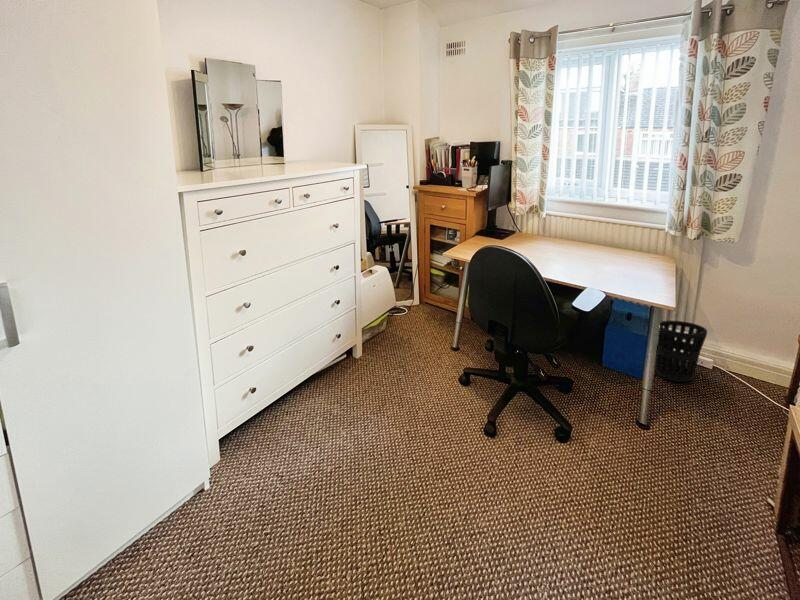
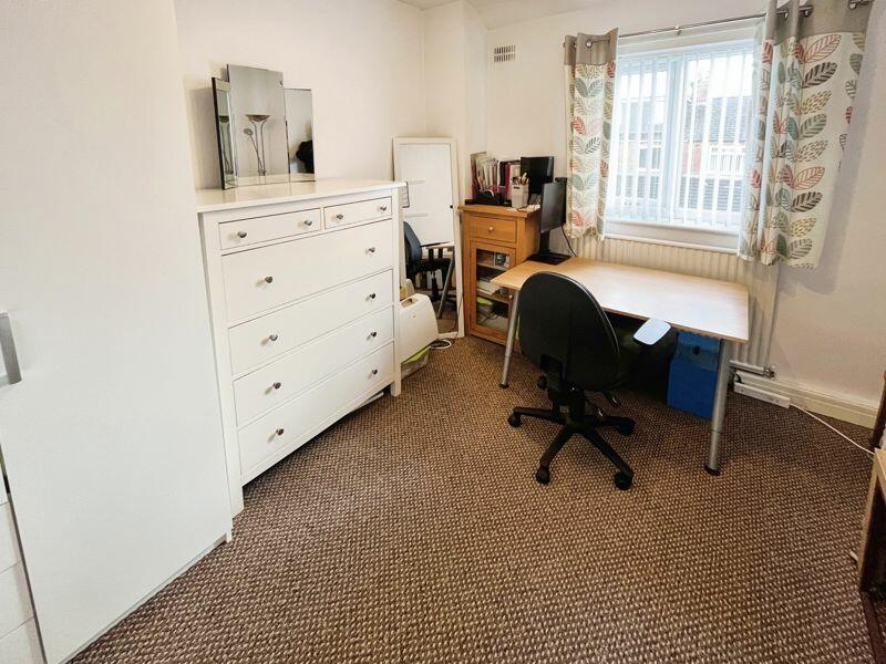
- wastebasket (678, 351)
